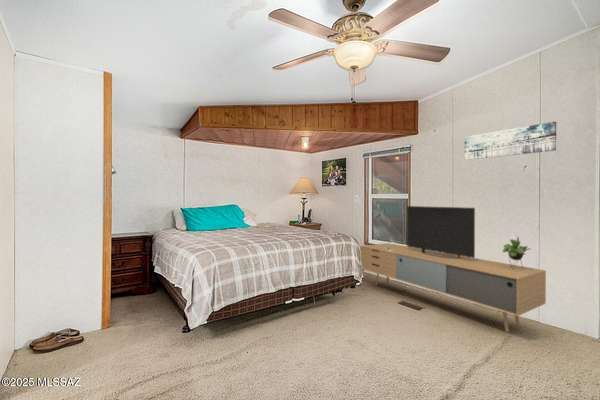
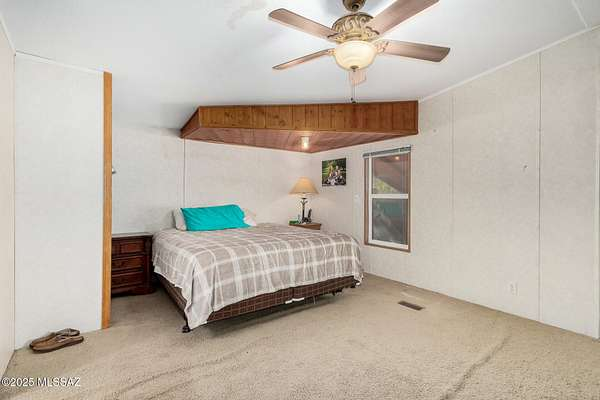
- wall art (505, 143)
- media console (434, 254)
